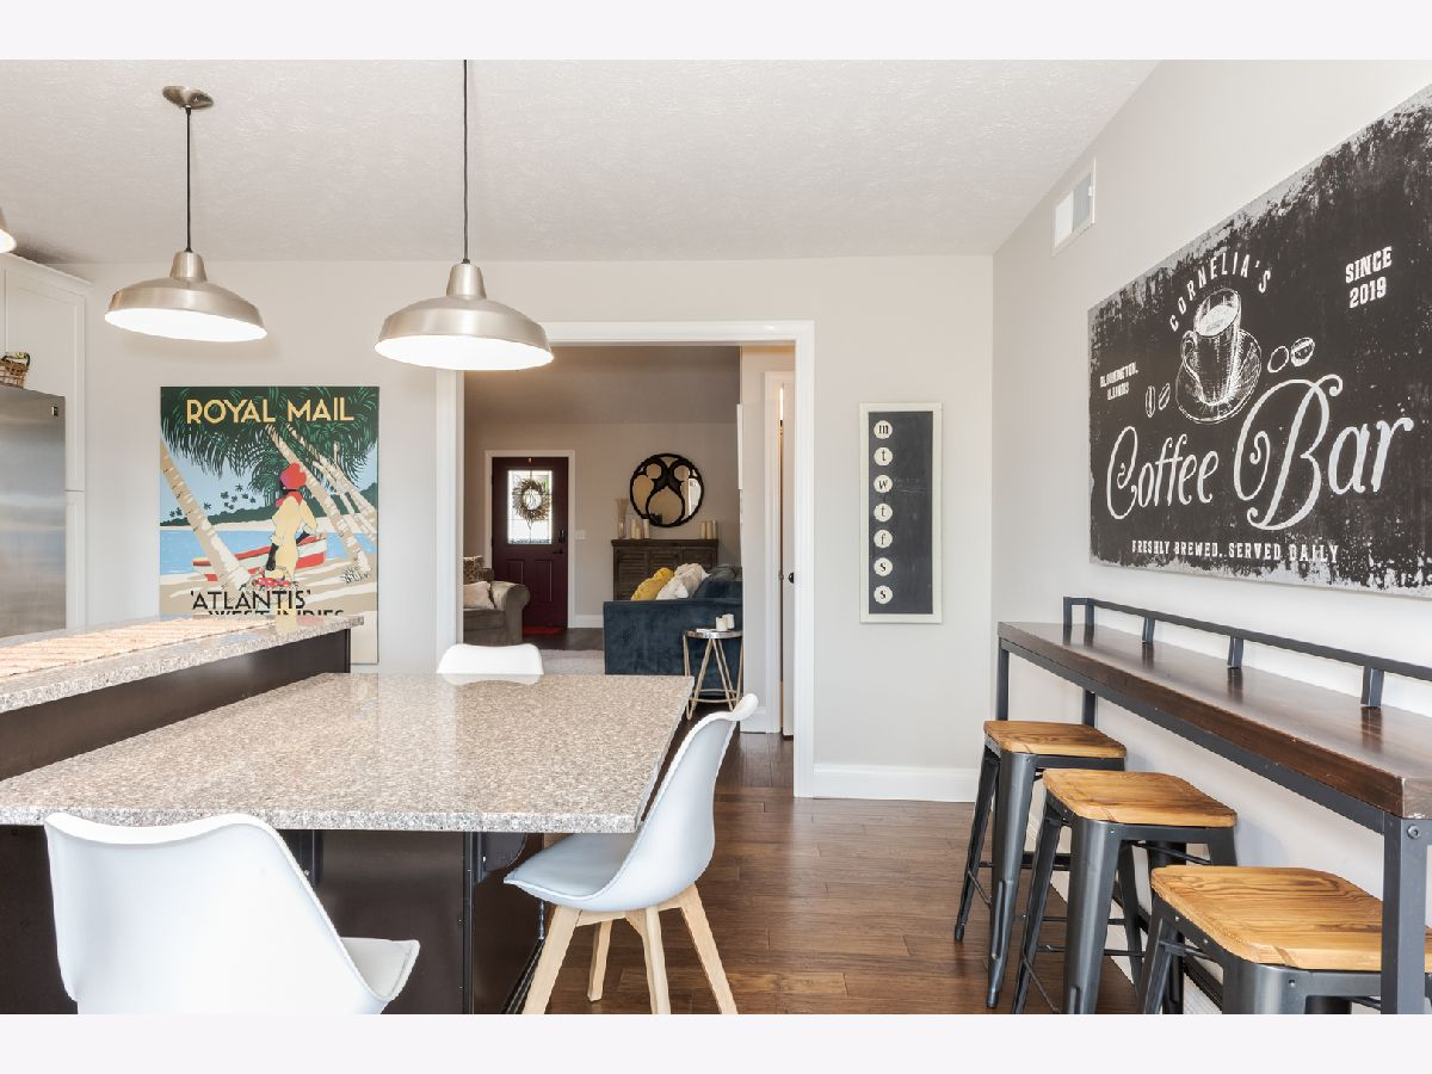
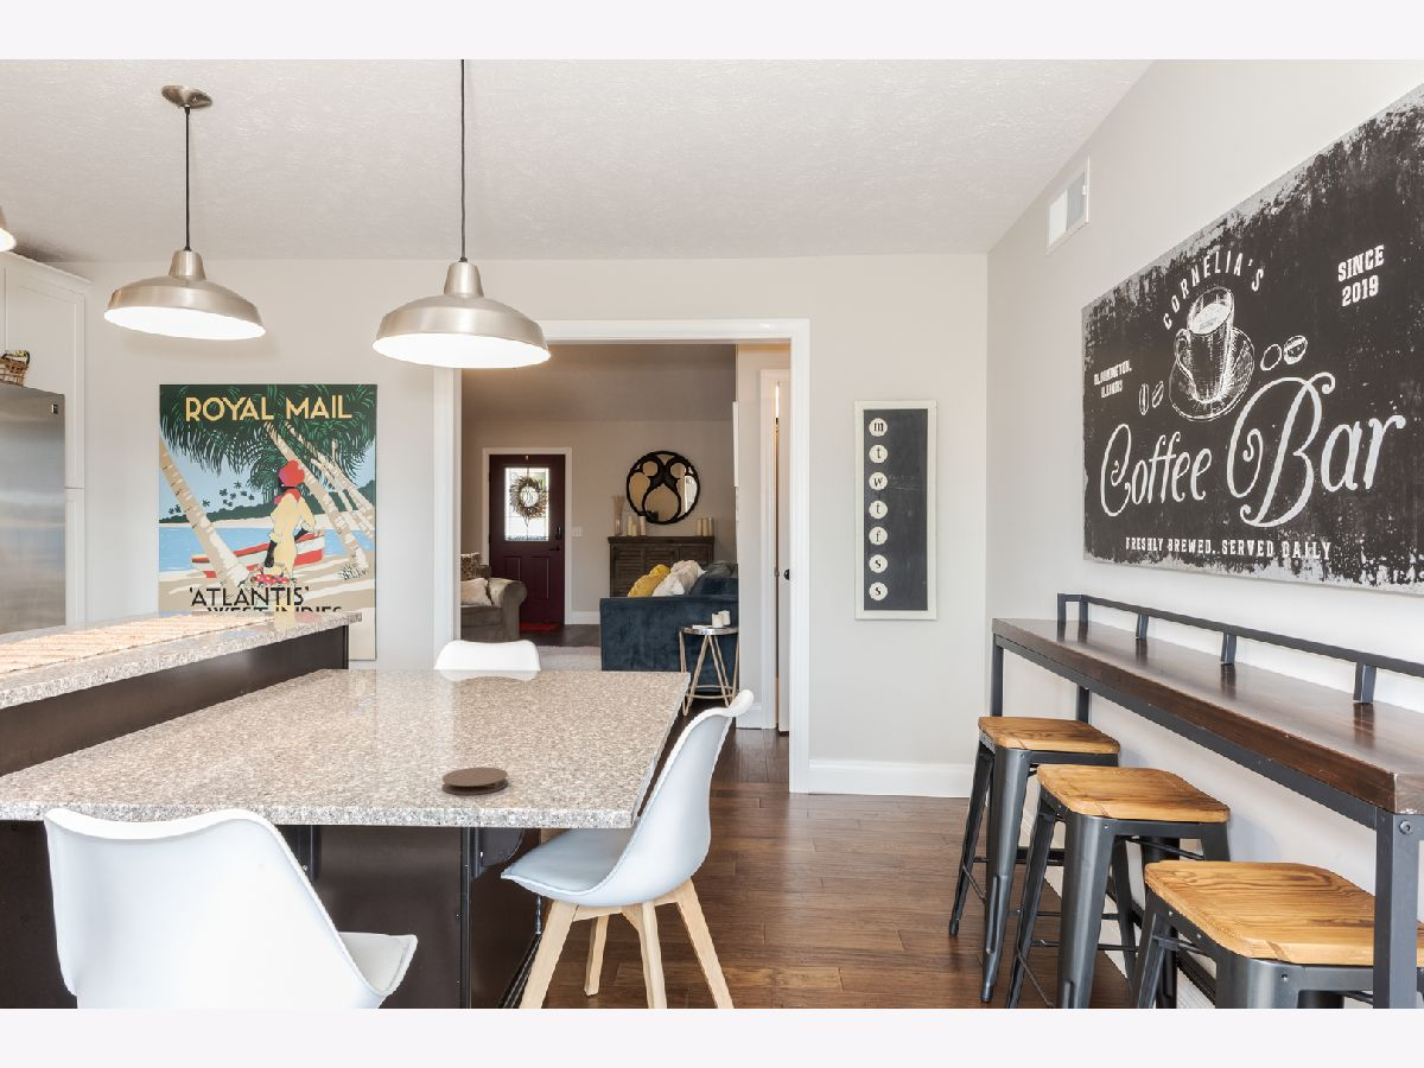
+ coaster (475, 780)
